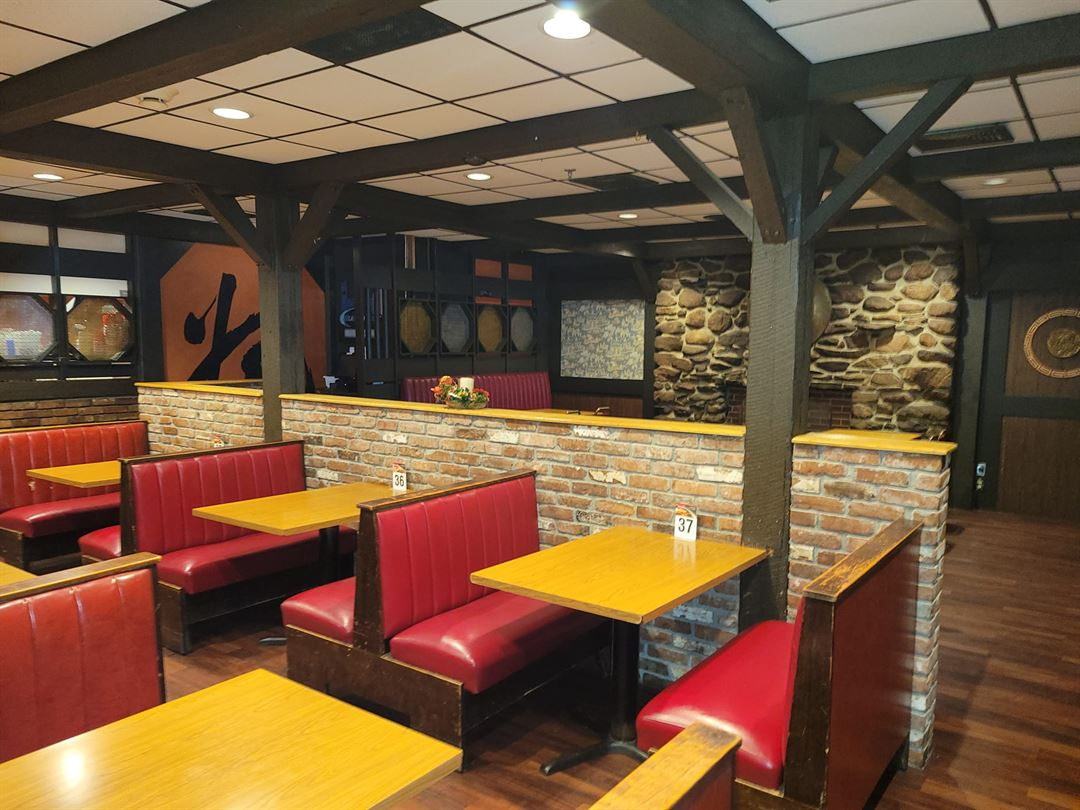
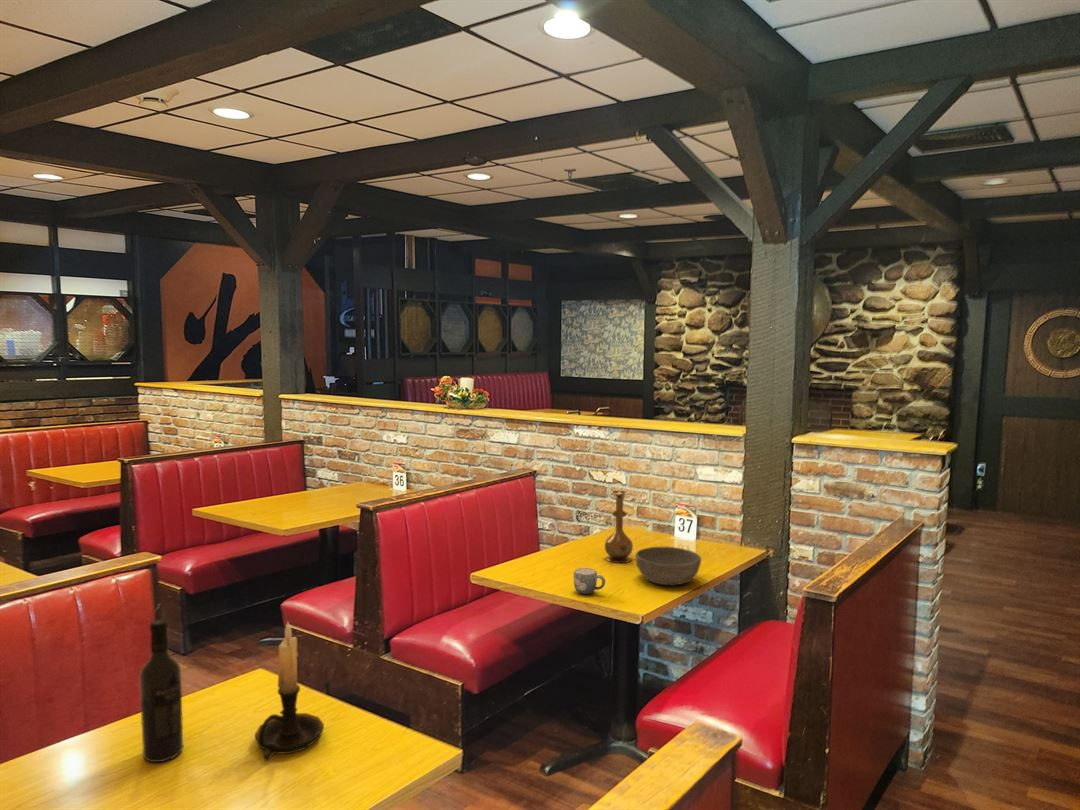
+ candle holder (283, 685)
+ vase (619, 525)
+ bowl (667, 567)
+ wine bottle (161, 688)
+ mug (589, 582)
